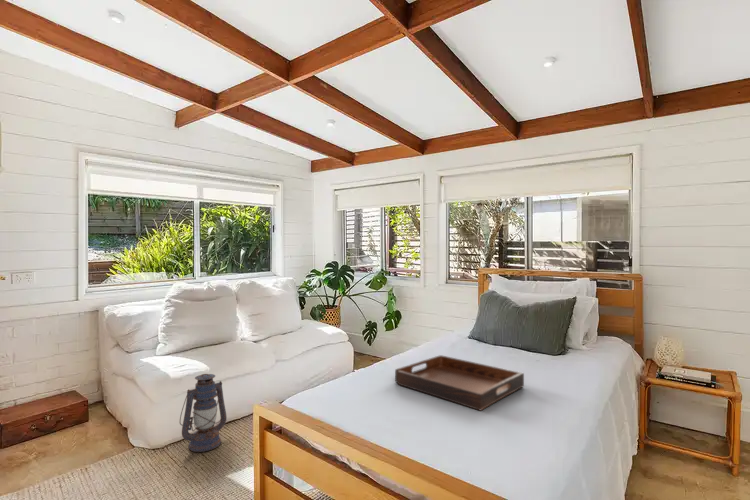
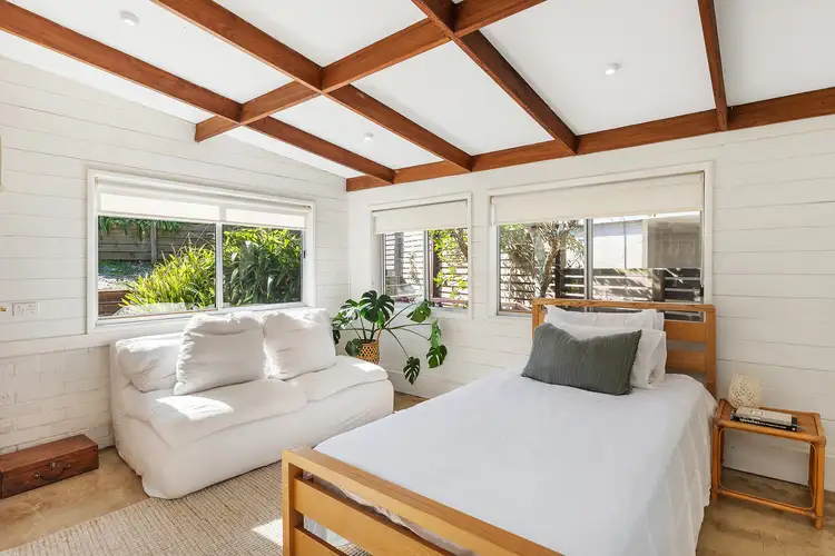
- serving tray (457, 378)
- lantern (204, 408)
